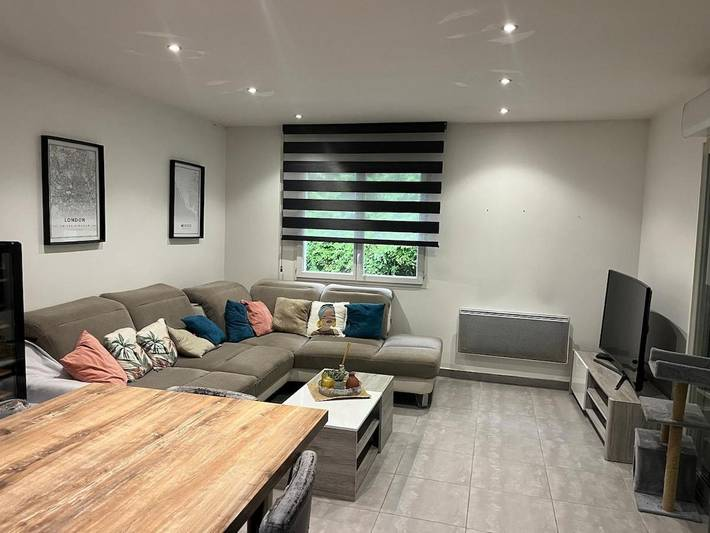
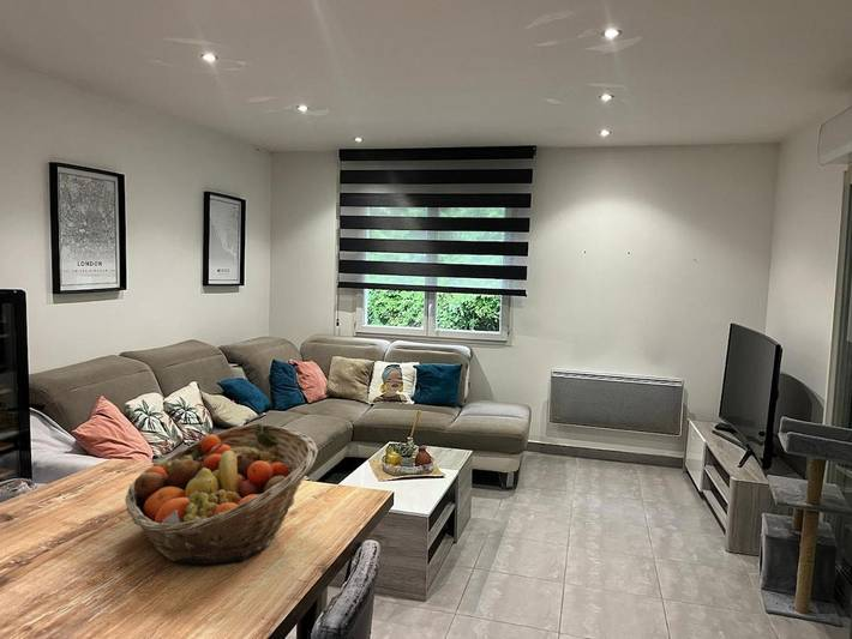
+ fruit basket (223, 486)
